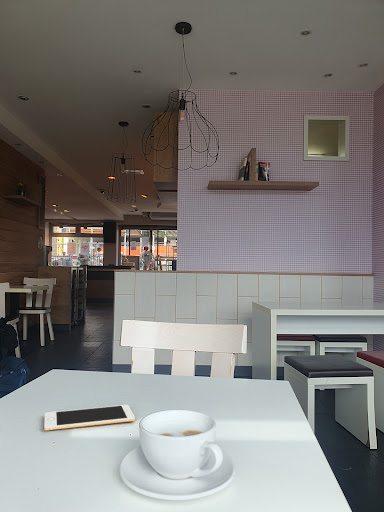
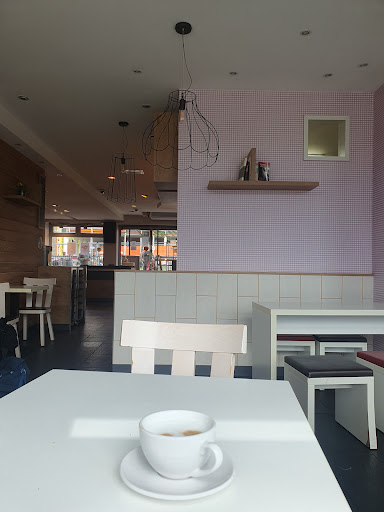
- cell phone (89, 416)
